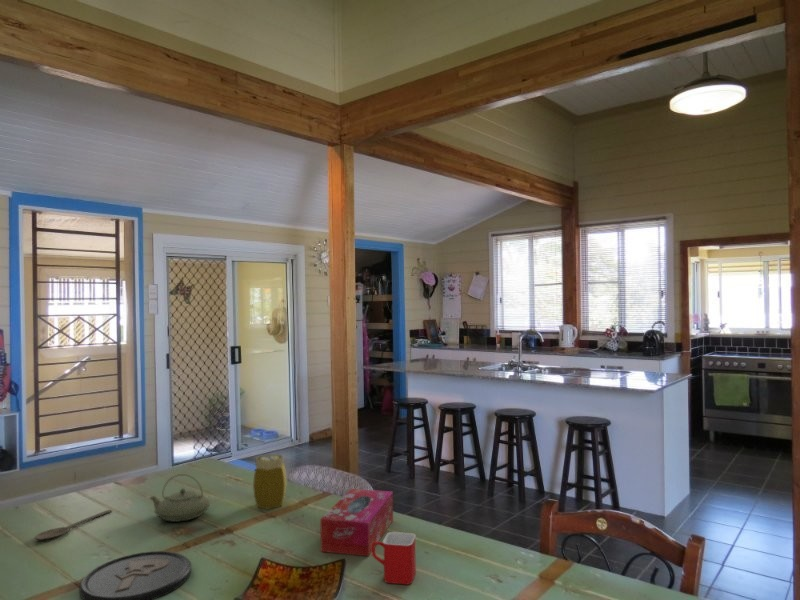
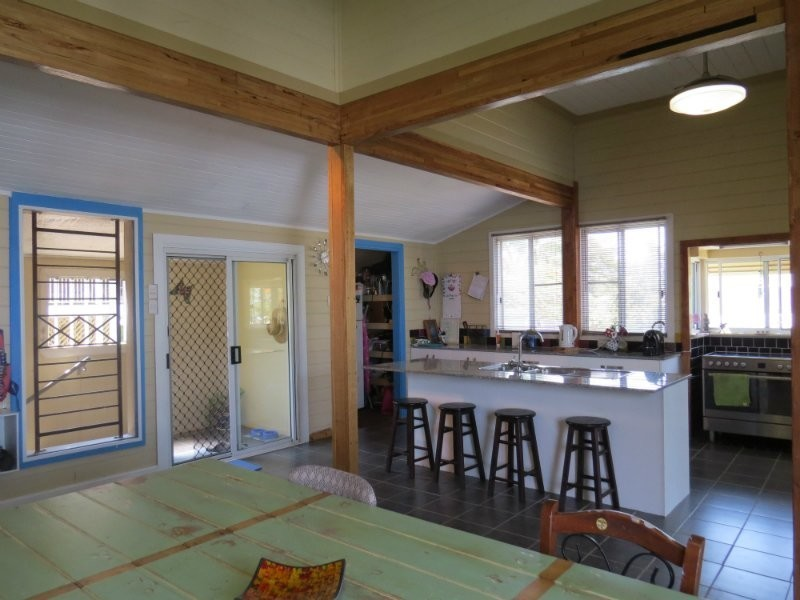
- mug (393, 557)
- jar (270, 481)
- wooden spoon (76, 523)
- tissue box (359, 519)
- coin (137, 576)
- teapot (179, 495)
